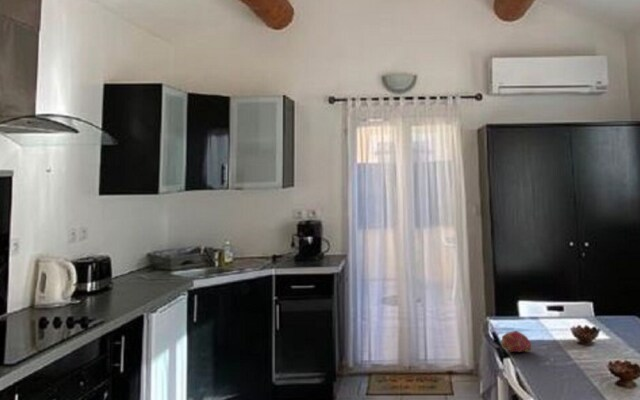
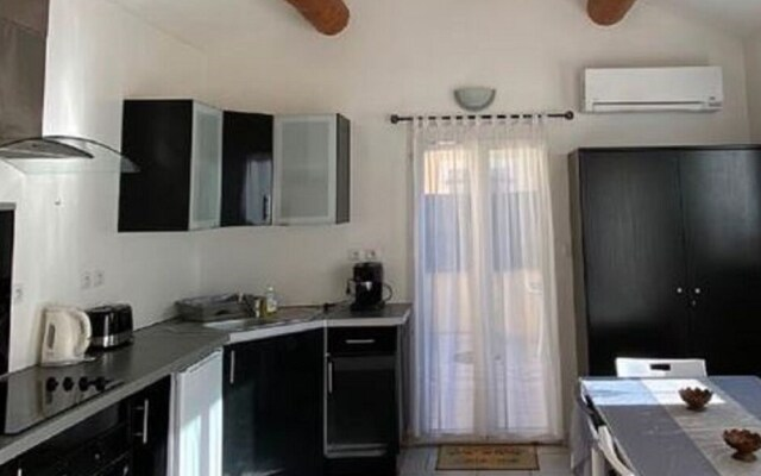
- fruit (516, 341)
